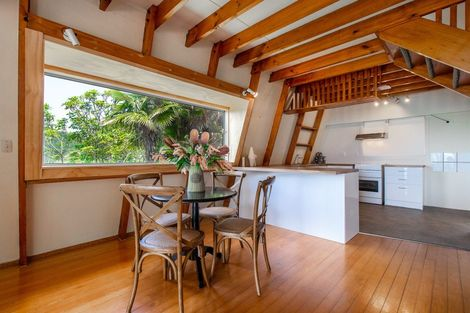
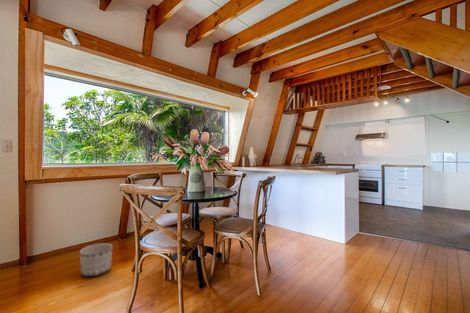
+ planter (96, 260)
